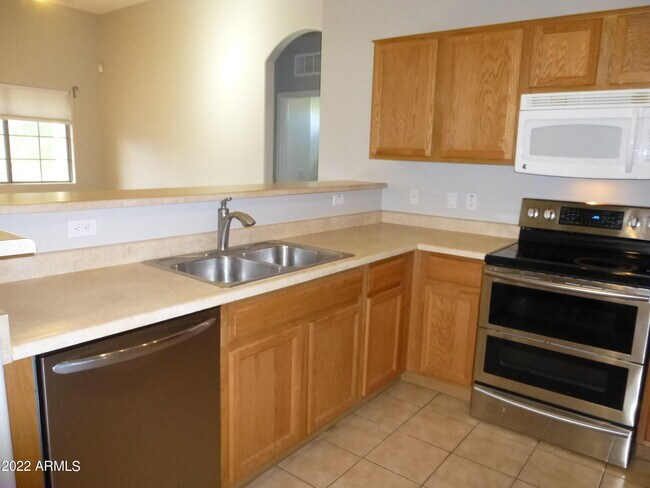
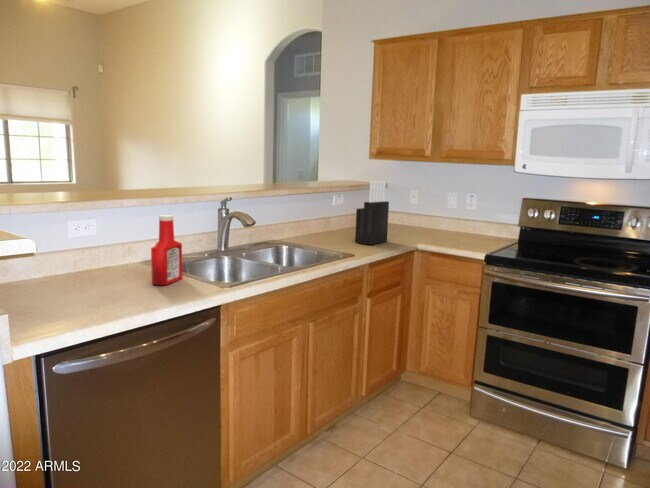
+ soap bottle (166, 248)
+ knife block (370, 211)
